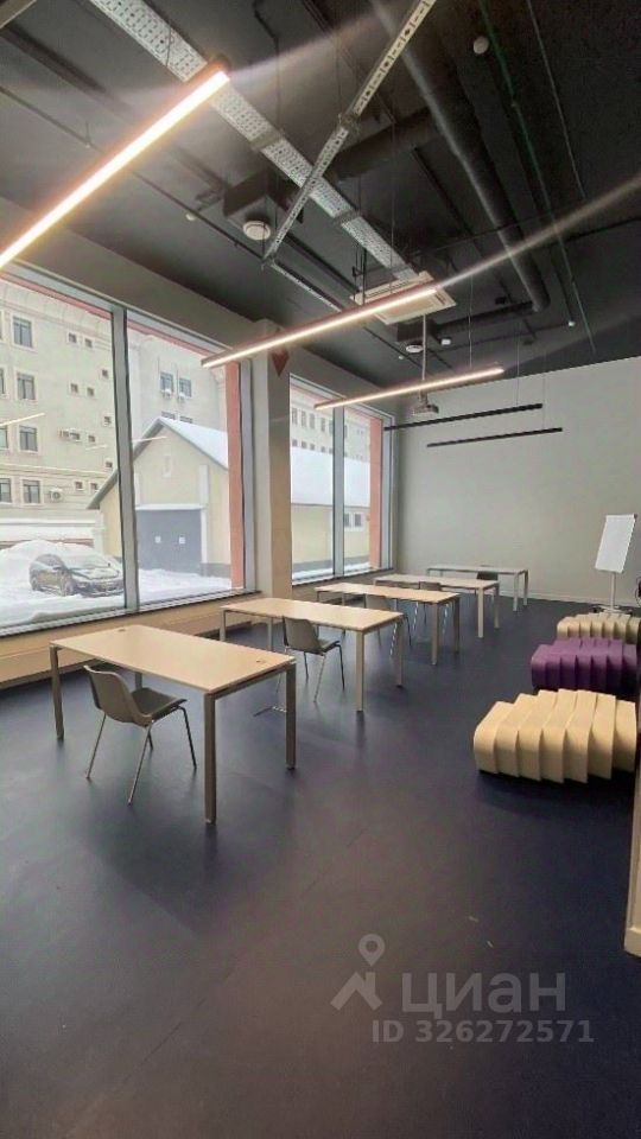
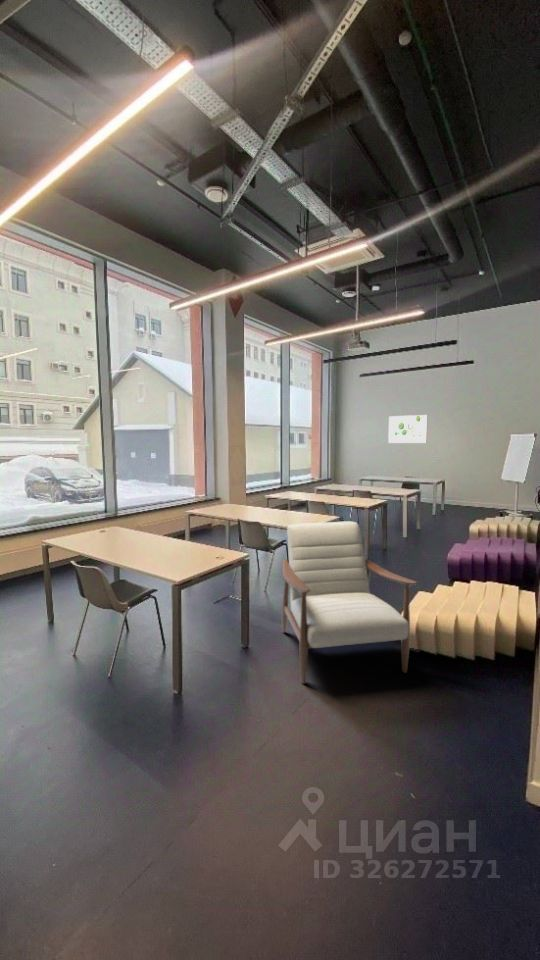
+ wall art (407, 429)
+ chair (339, 593)
